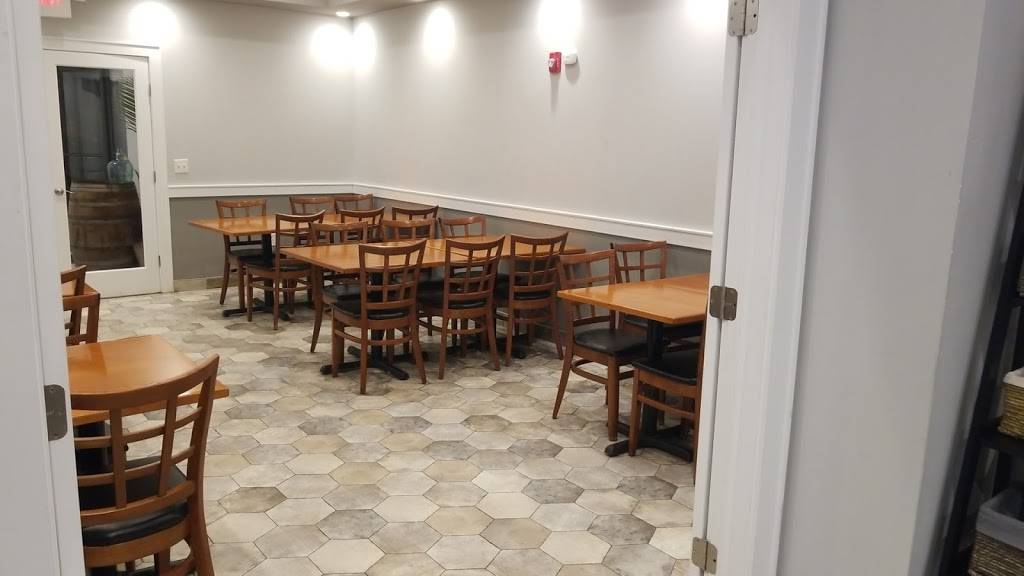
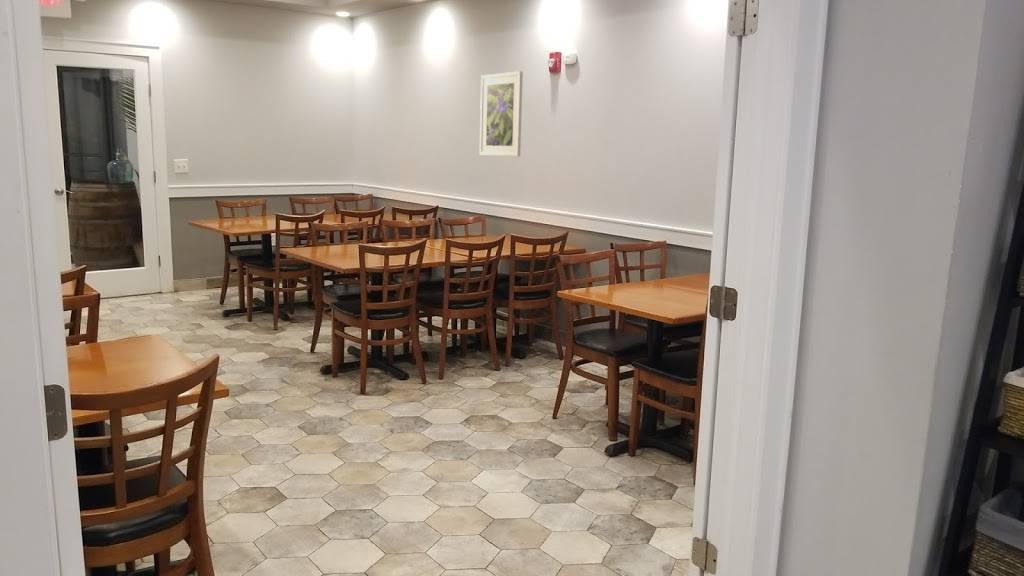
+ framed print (500, 115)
